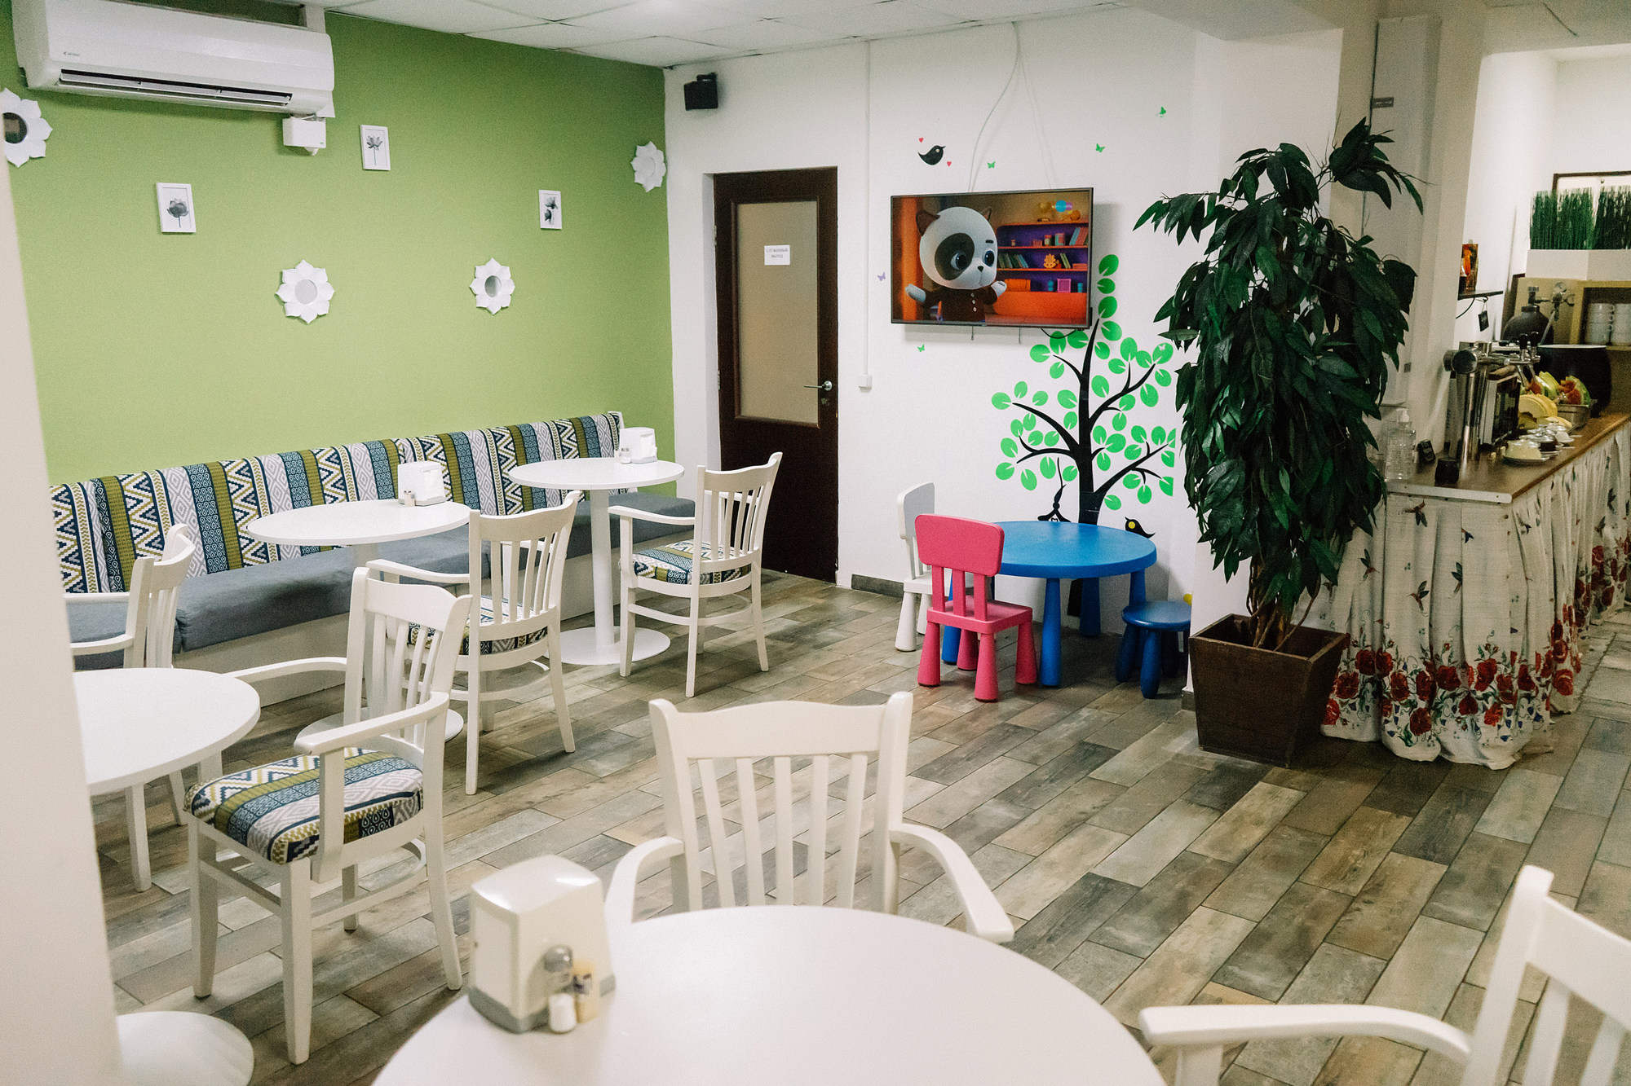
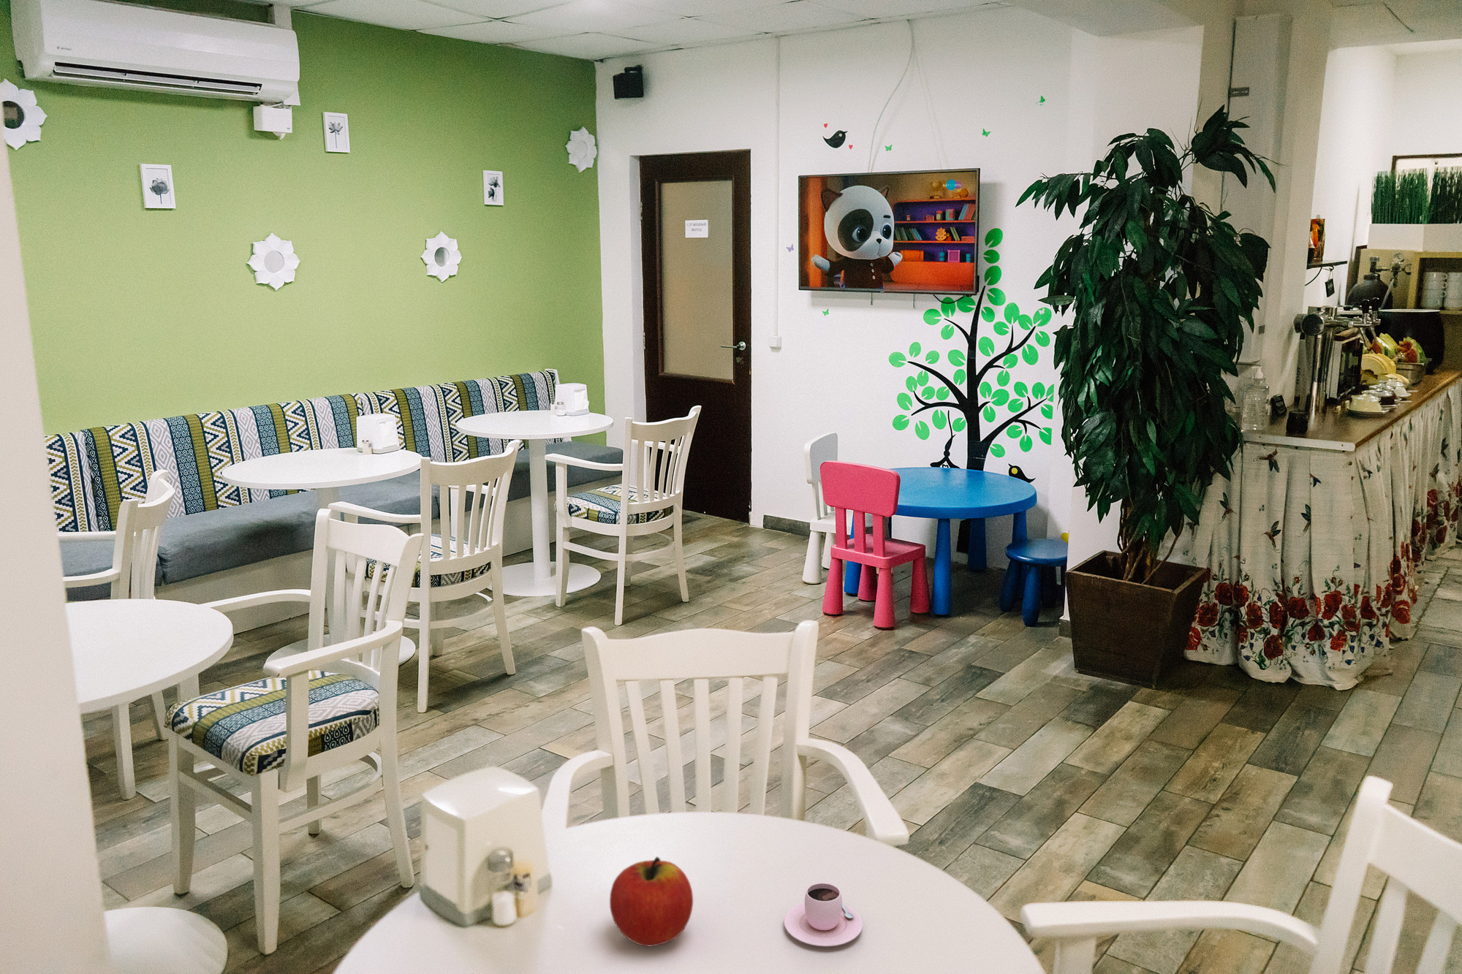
+ apple (651, 898)
+ teacup (823, 883)
